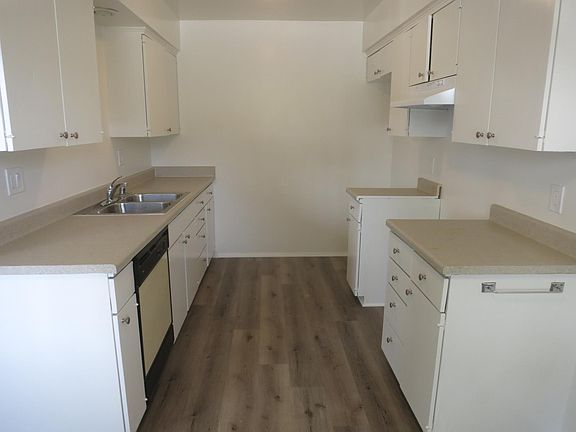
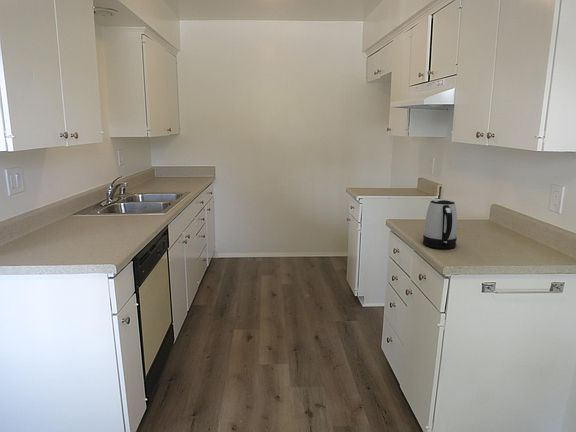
+ kettle (442, 223)
